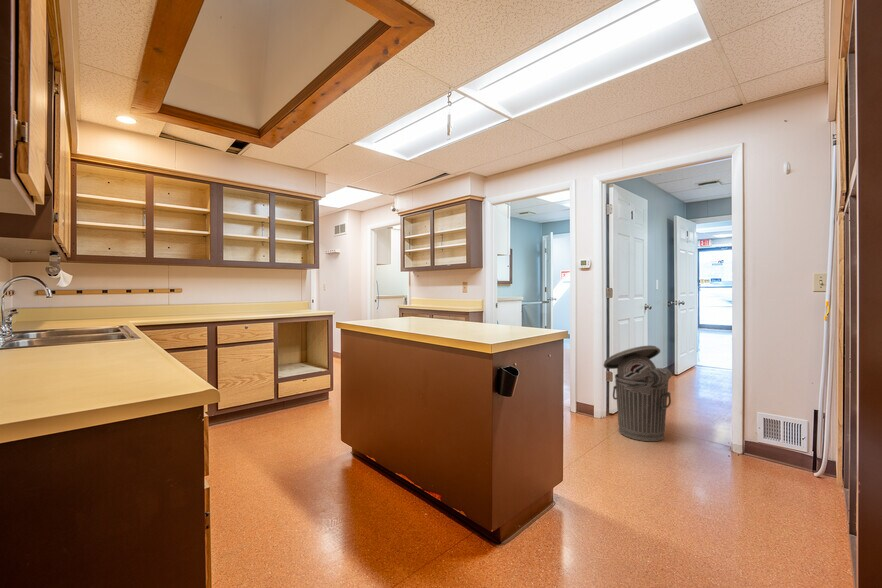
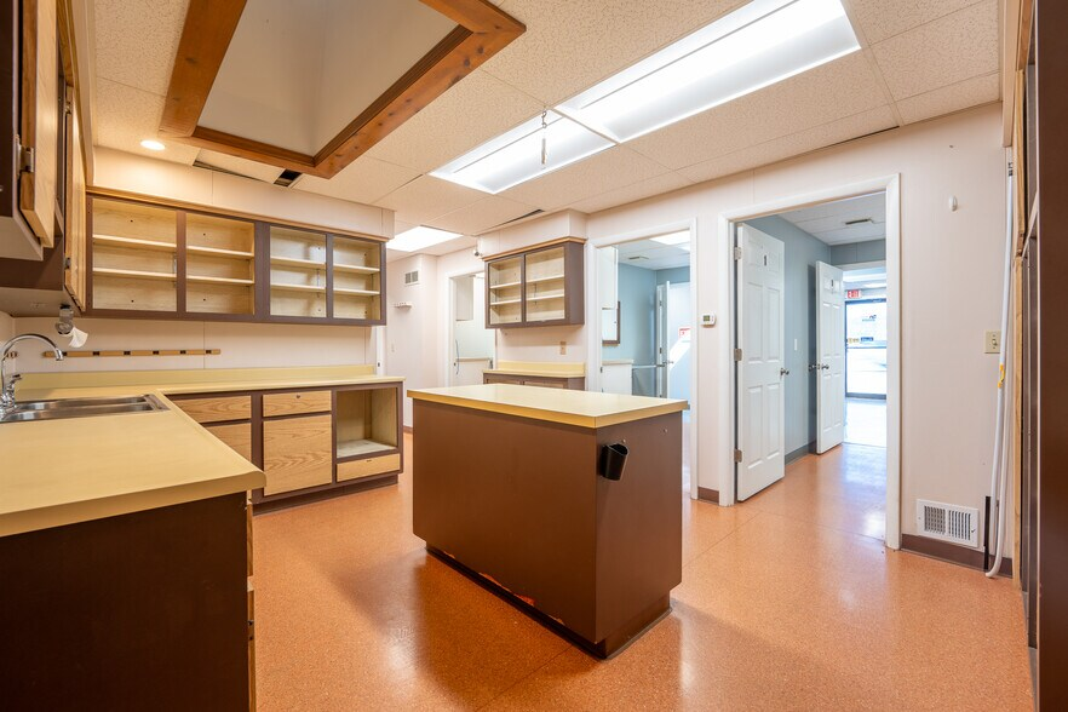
- trash can (630, 392)
